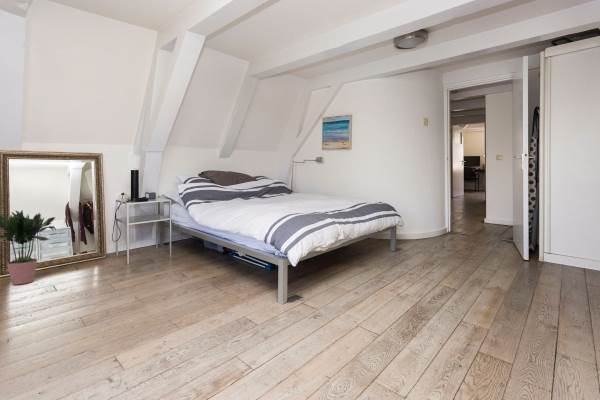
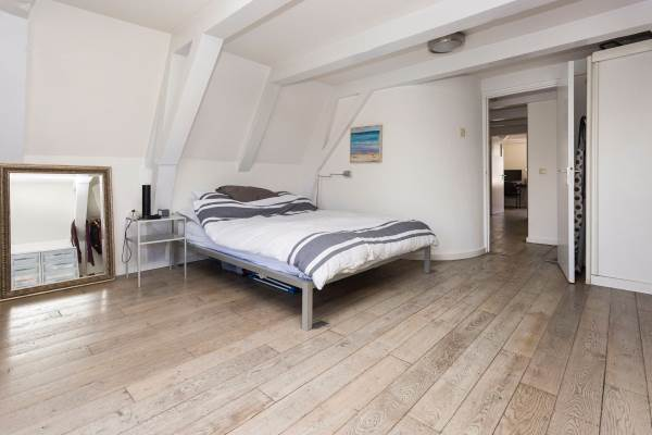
- potted plant (25, 245)
